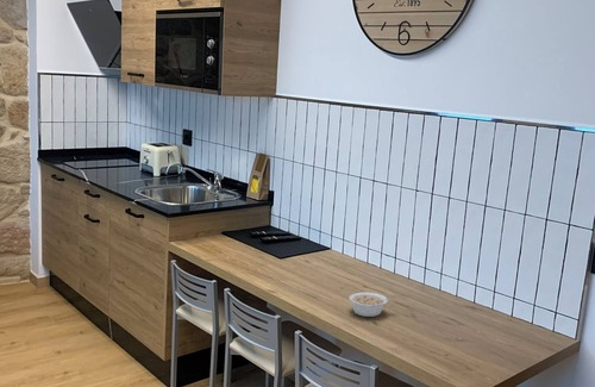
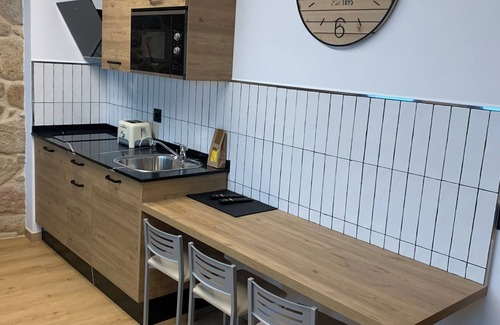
- legume (369, 304)
